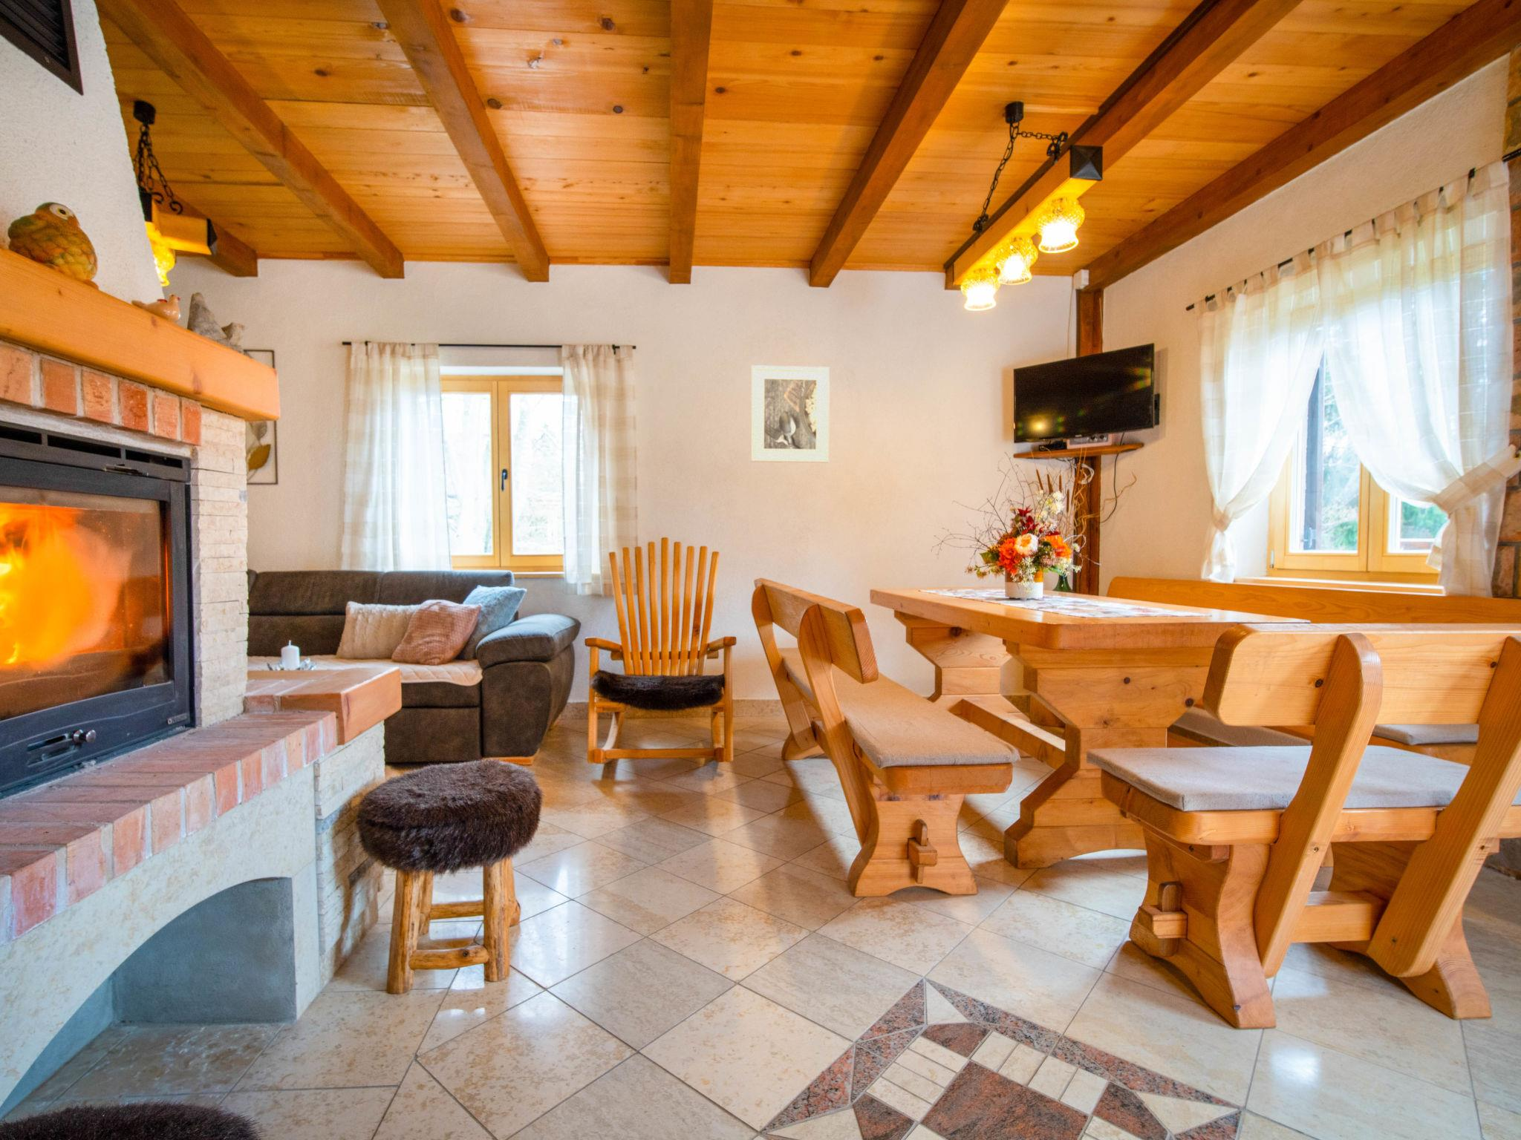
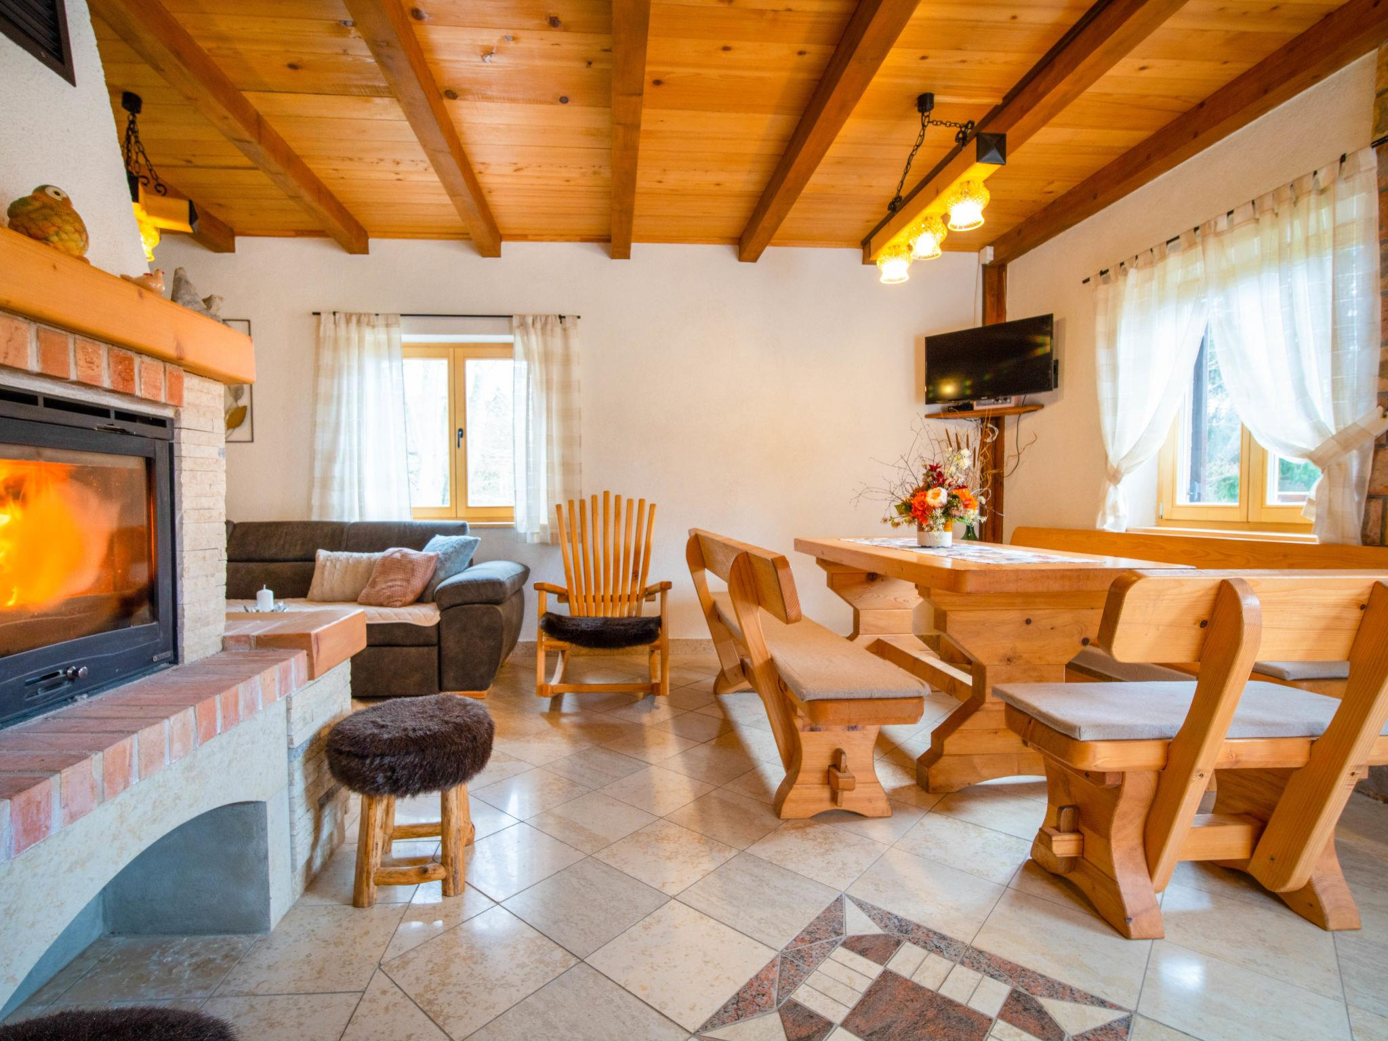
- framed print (789, 414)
